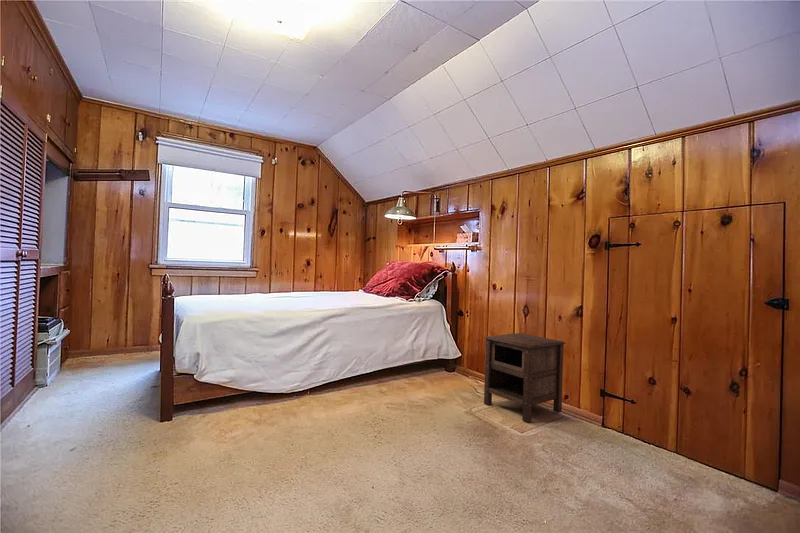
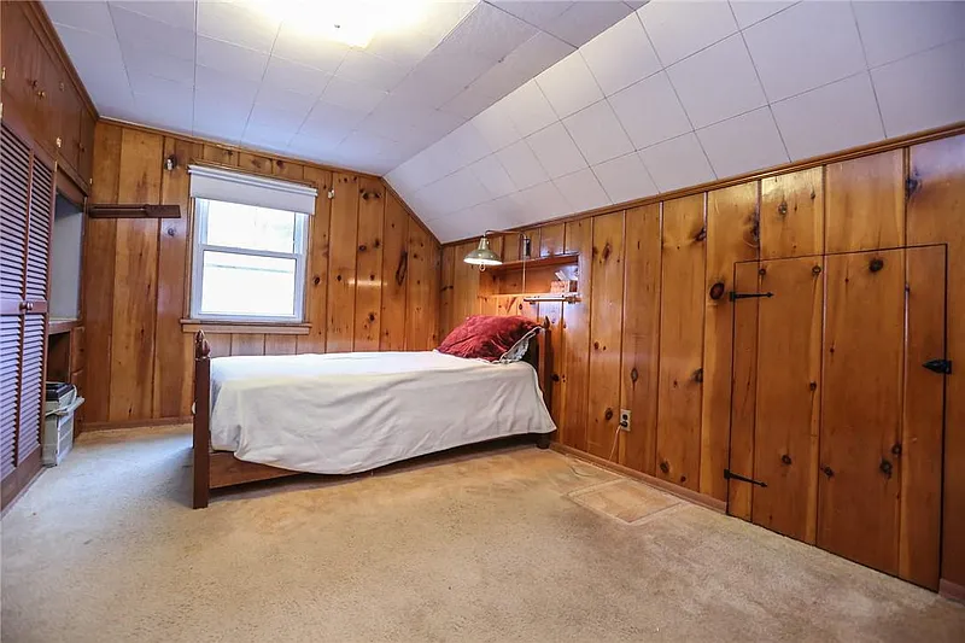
- nightstand (523, 373)
